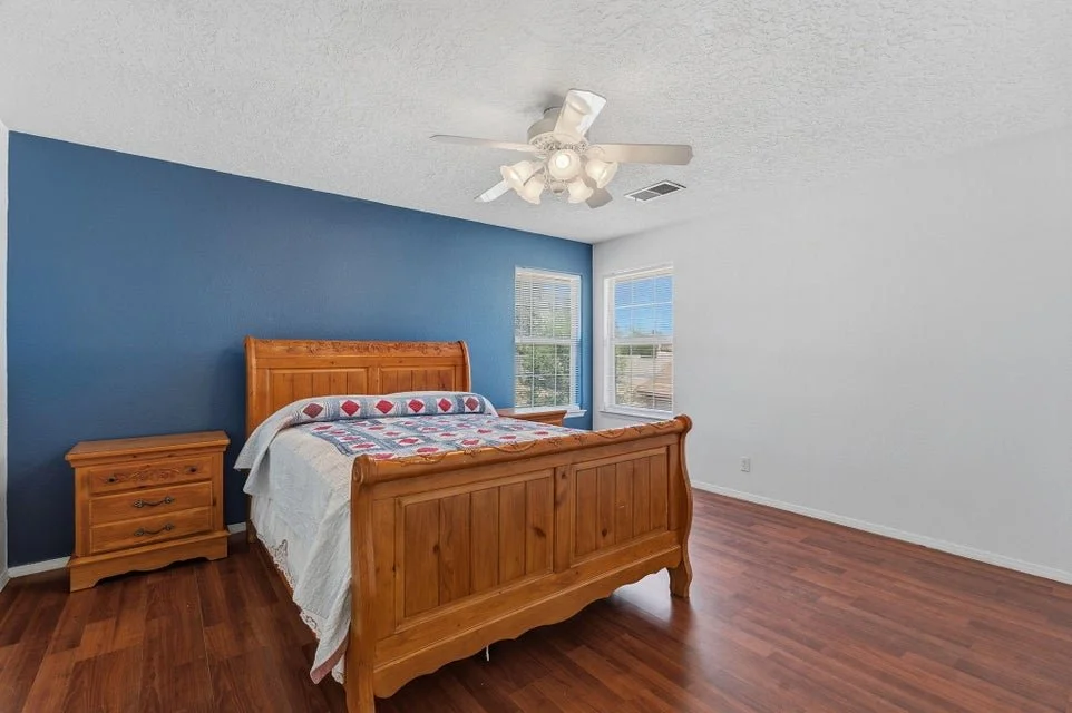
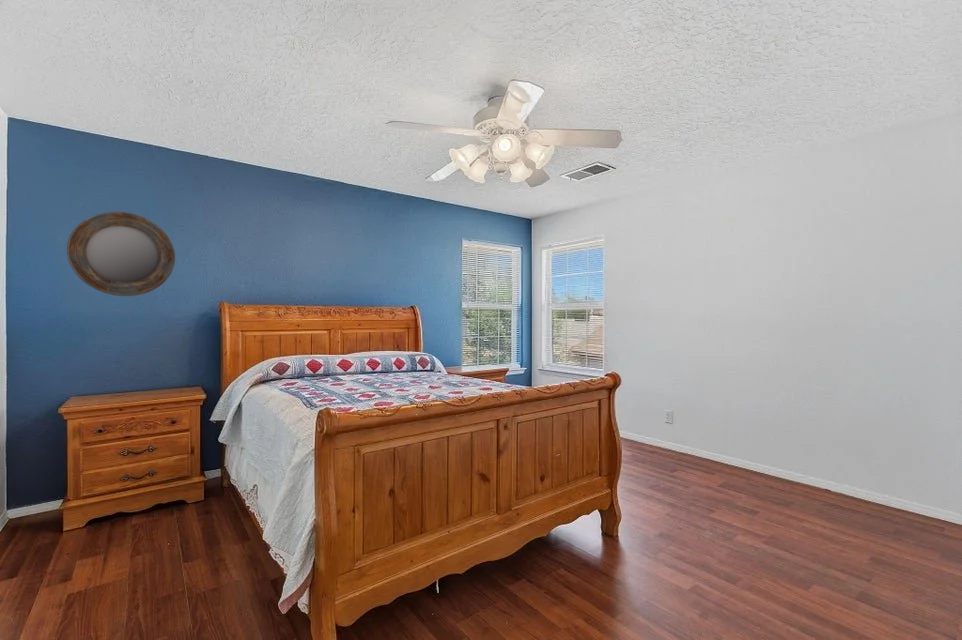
+ home mirror (124, 254)
